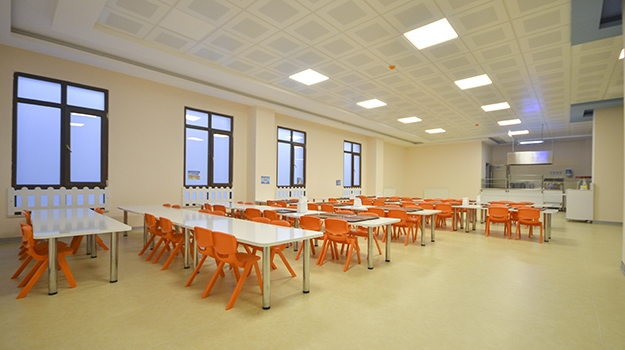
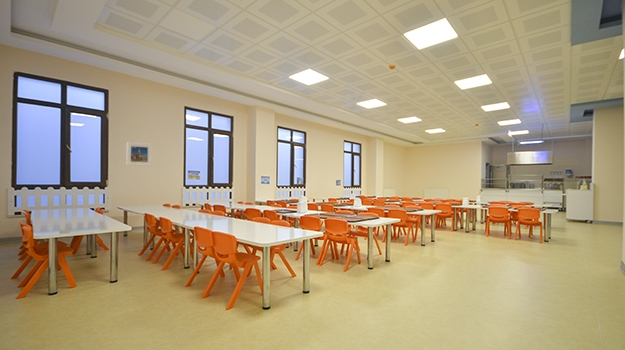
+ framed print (139, 154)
